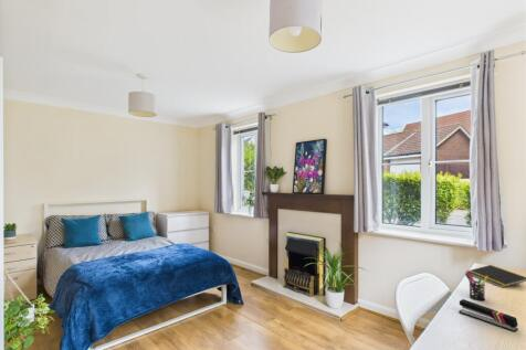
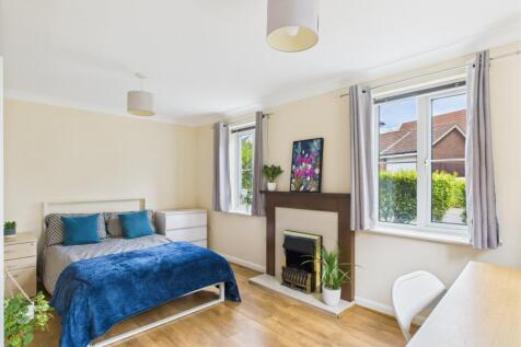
- notepad (495, 275)
- stapler (486, 314)
- pen holder (476, 285)
